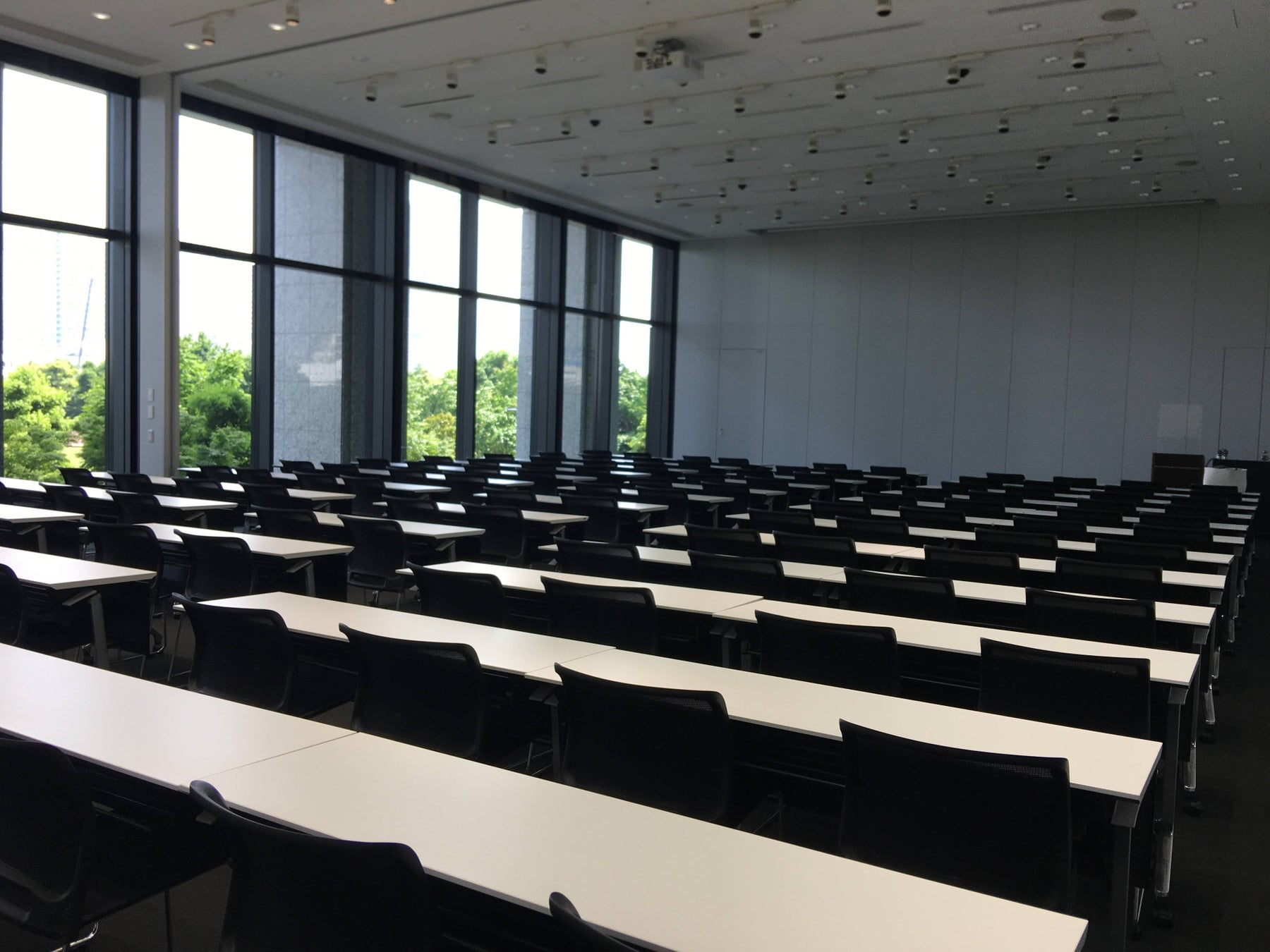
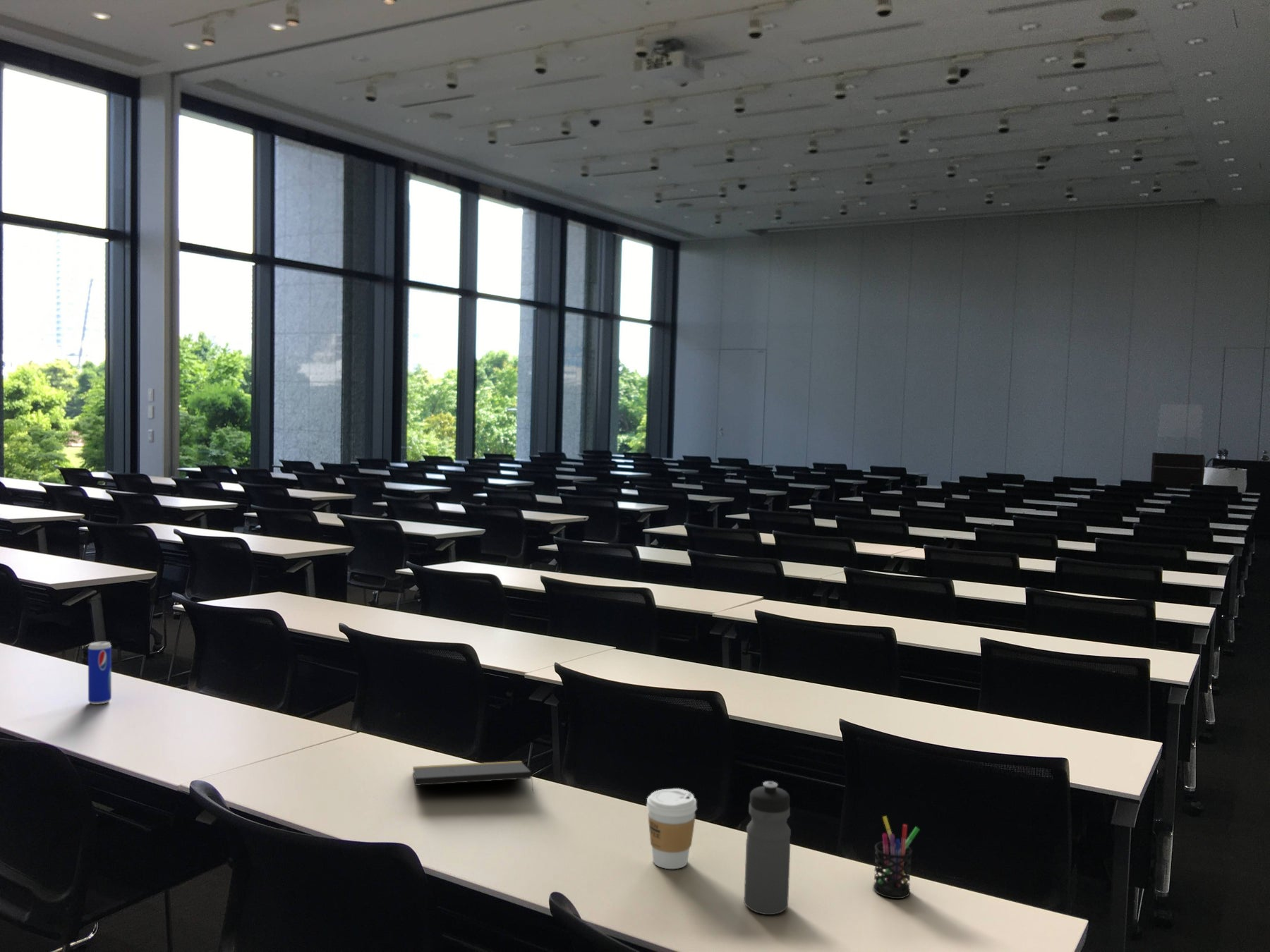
+ water bottle (768, 844)
+ notepad (470, 772)
+ coffee cup (671, 827)
+ pen holder (897, 854)
+ beverage can (99, 672)
